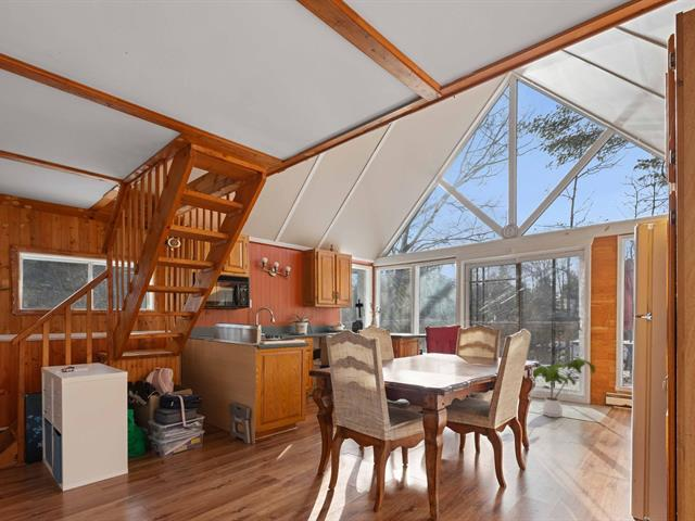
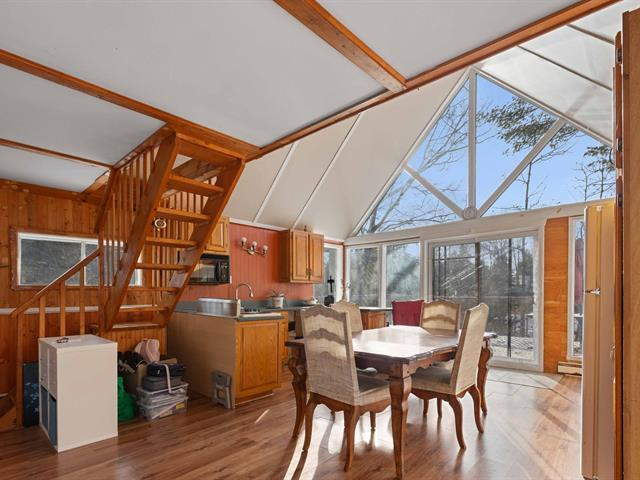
- house plant (564, 383)
